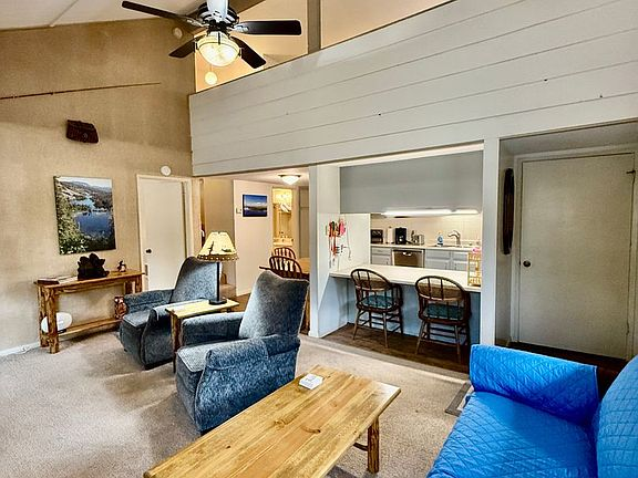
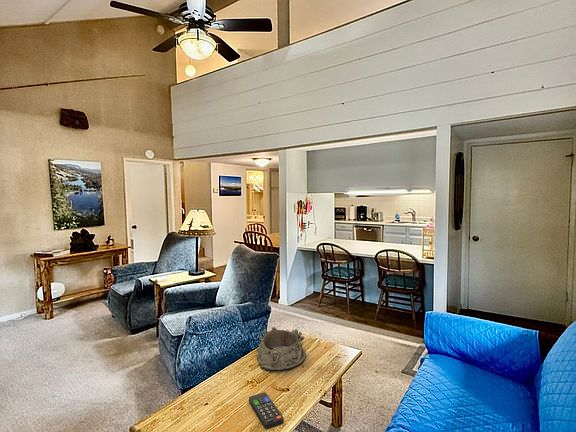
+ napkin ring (281, 345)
+ remote control (265, 409)
